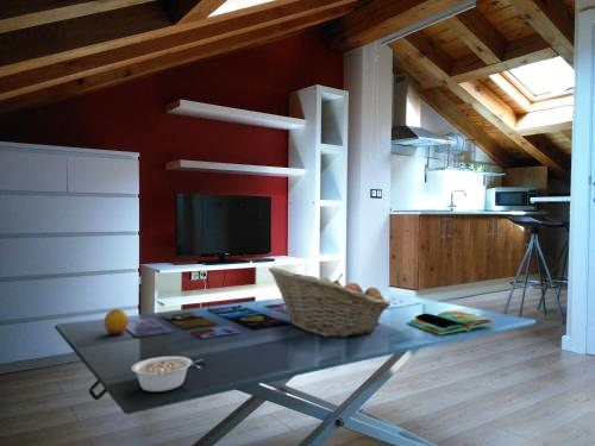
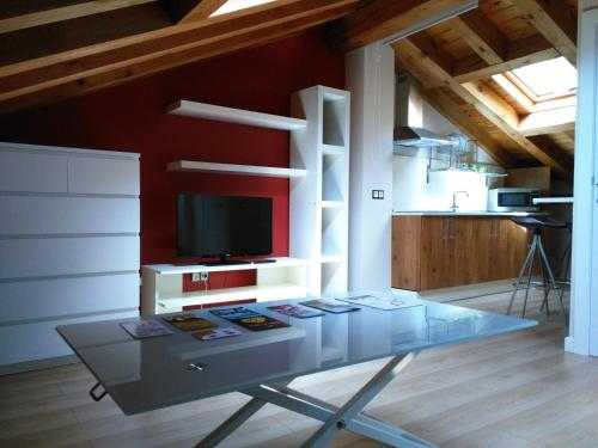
- fruit basket (326, 296)
- book (450, 321)
- legume (164, 371)
- fruit (115, 321)
